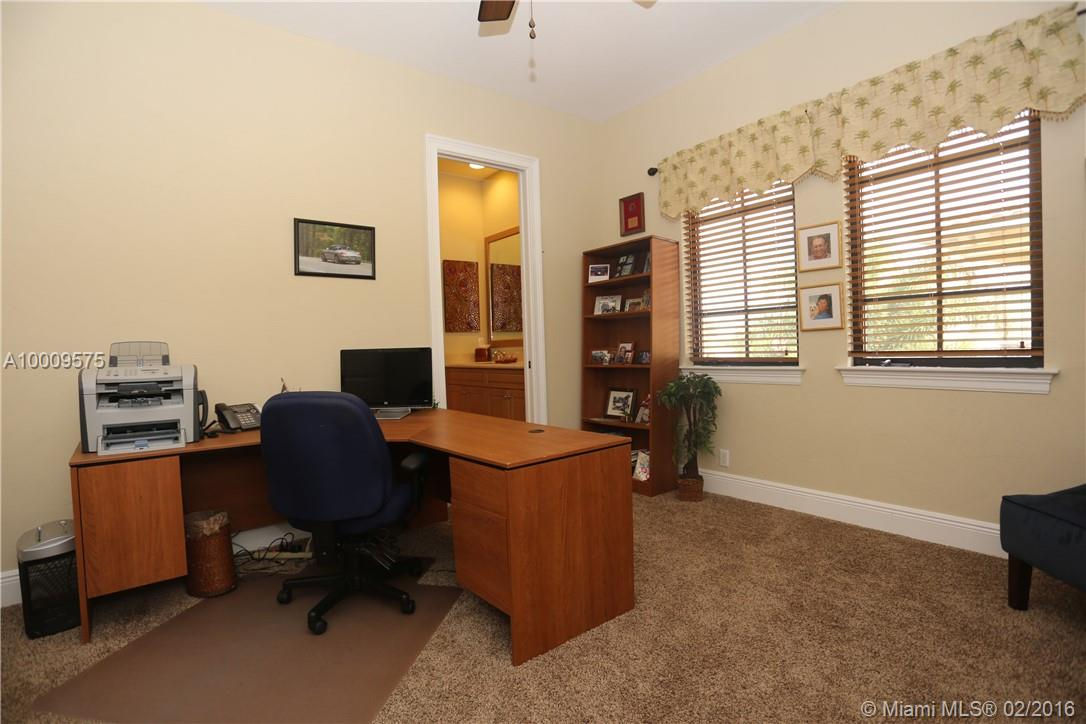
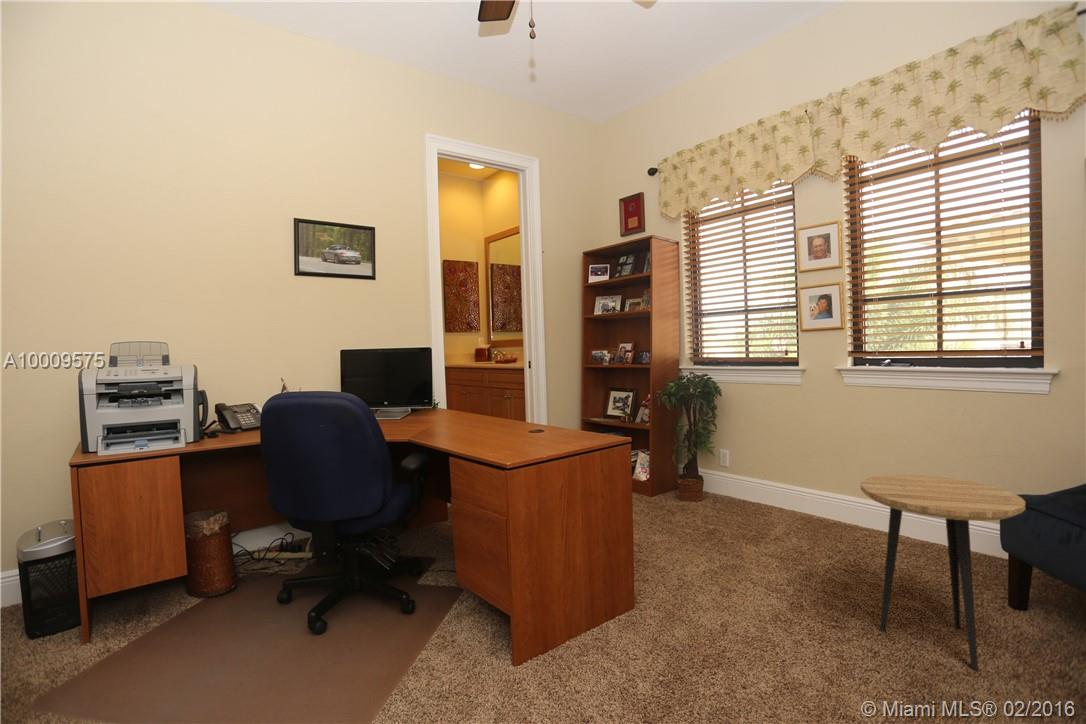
+ side table (949, 564)
